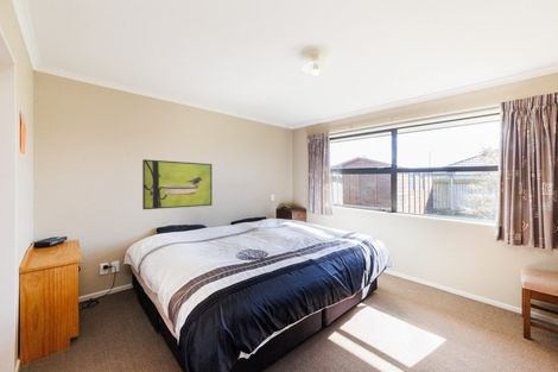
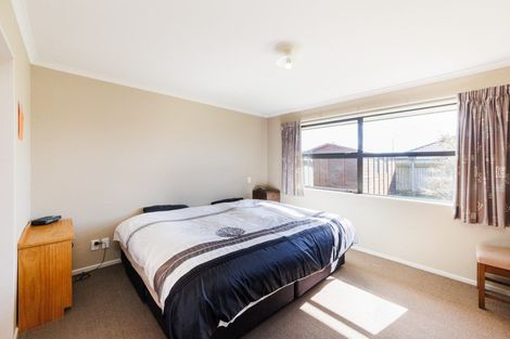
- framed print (180, 184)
